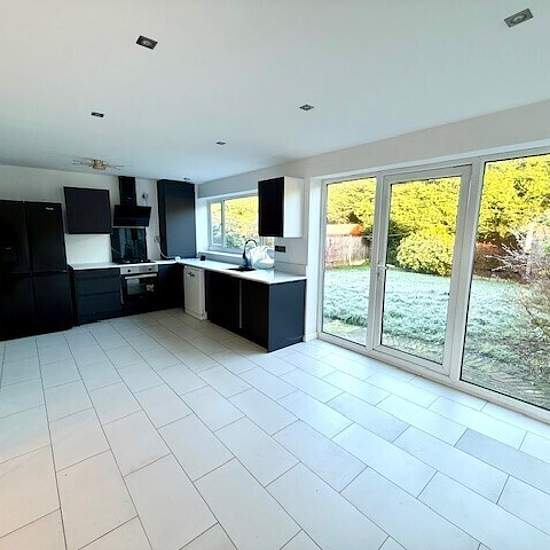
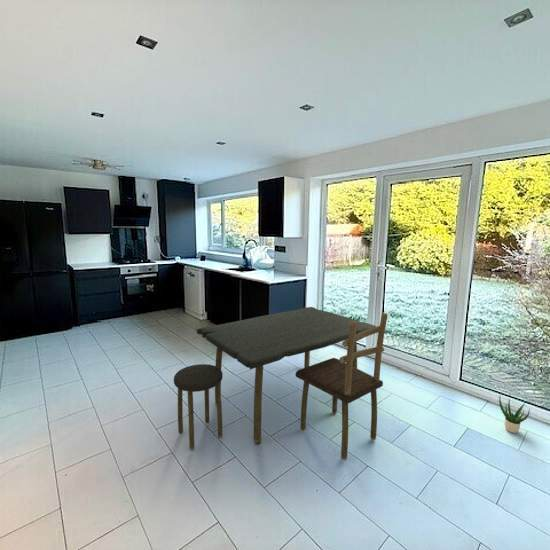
+ dining table (288, 356)
+ potted plant (512, 414)
